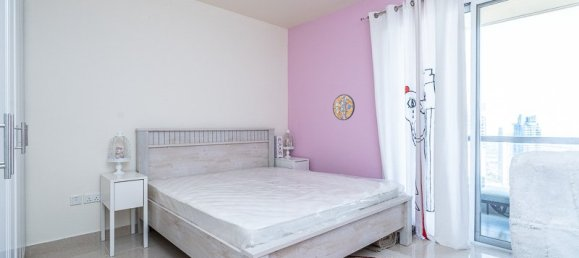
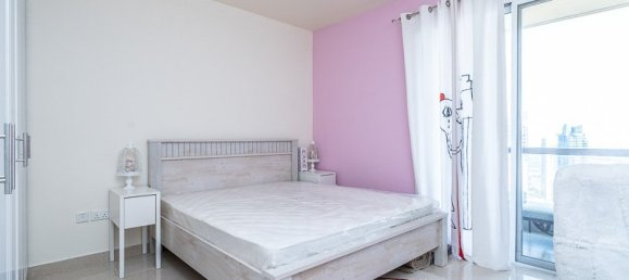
- manhole cover (343, 107)
